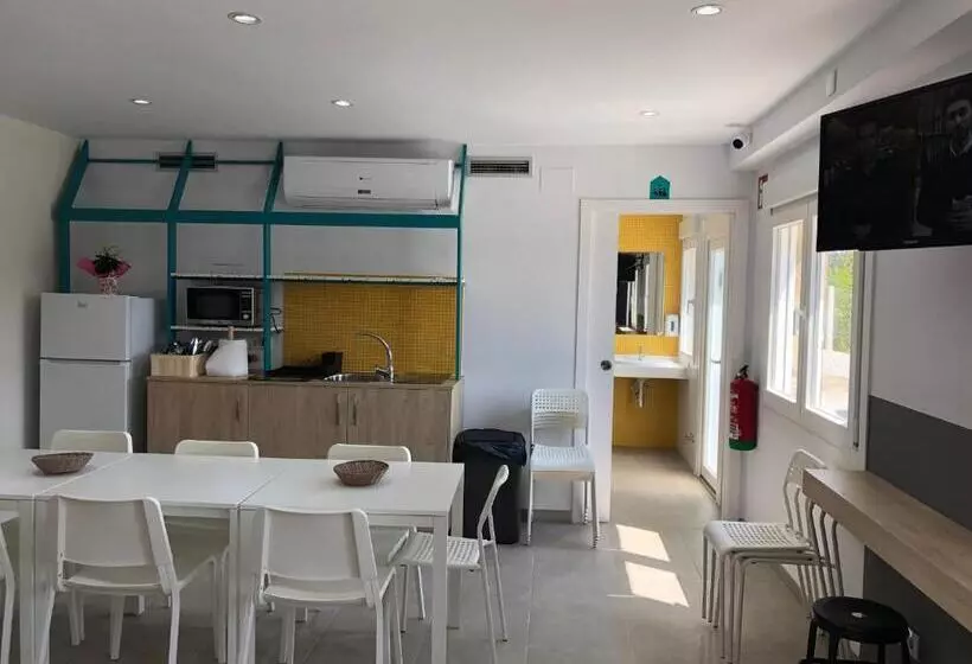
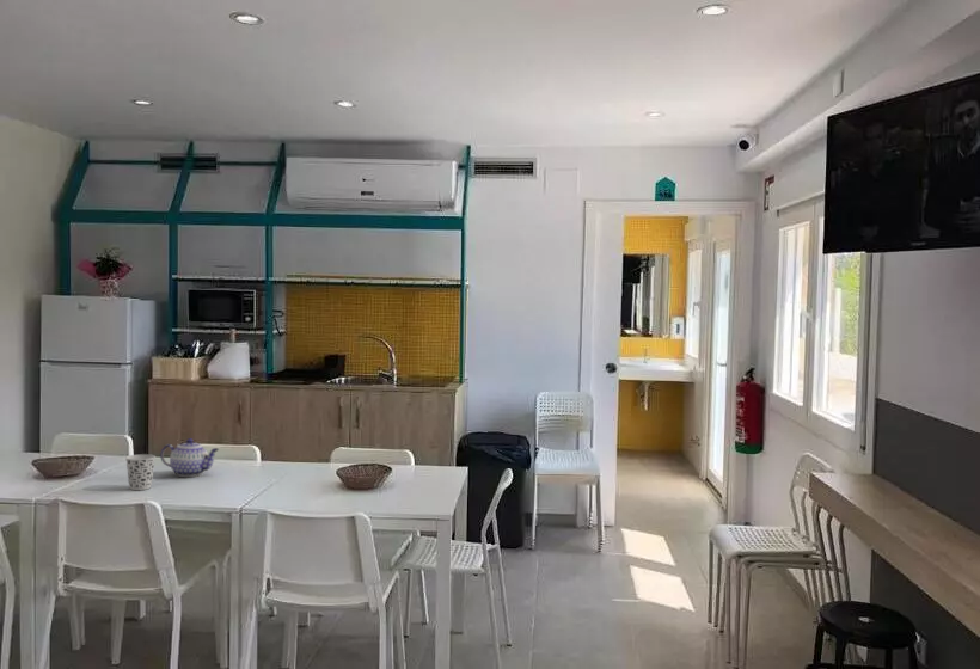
+ teapot (189, 456)
+ cup (140, 472)
